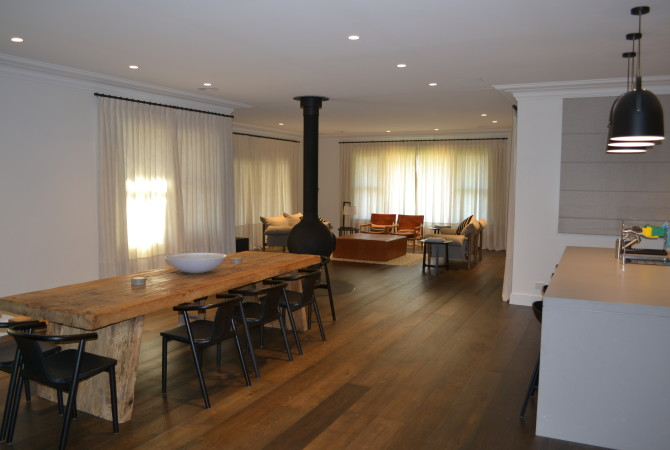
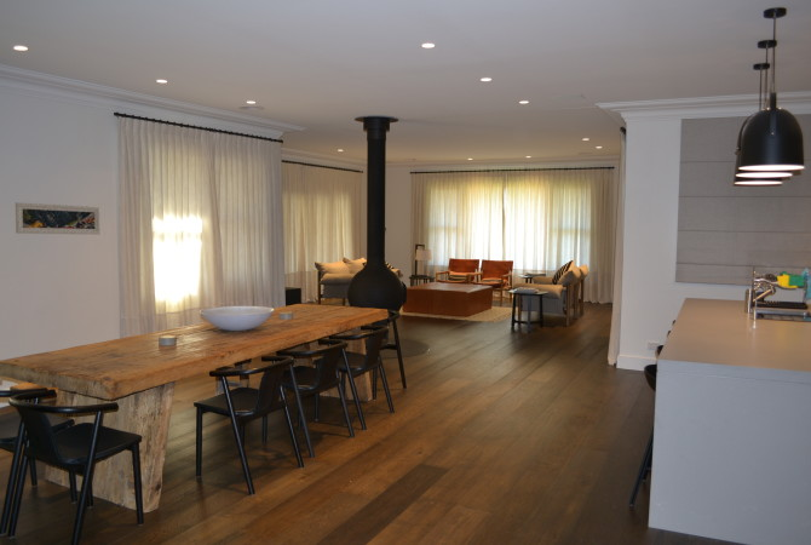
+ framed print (59, 219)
